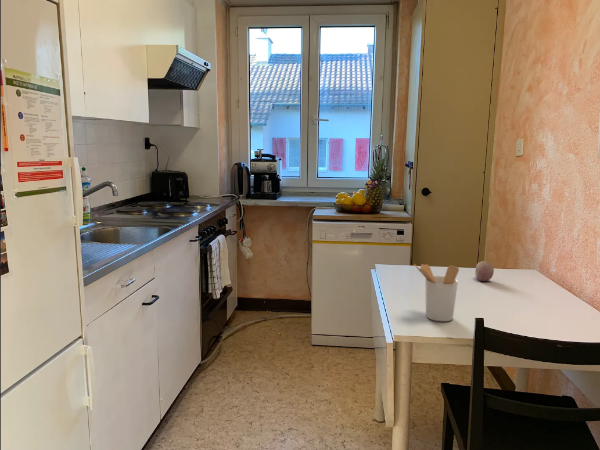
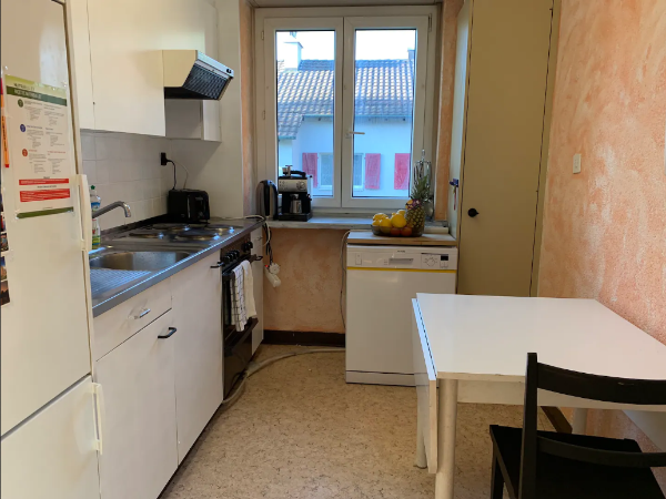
- utensil holder (434, 290)
- fruit (484, 270)
